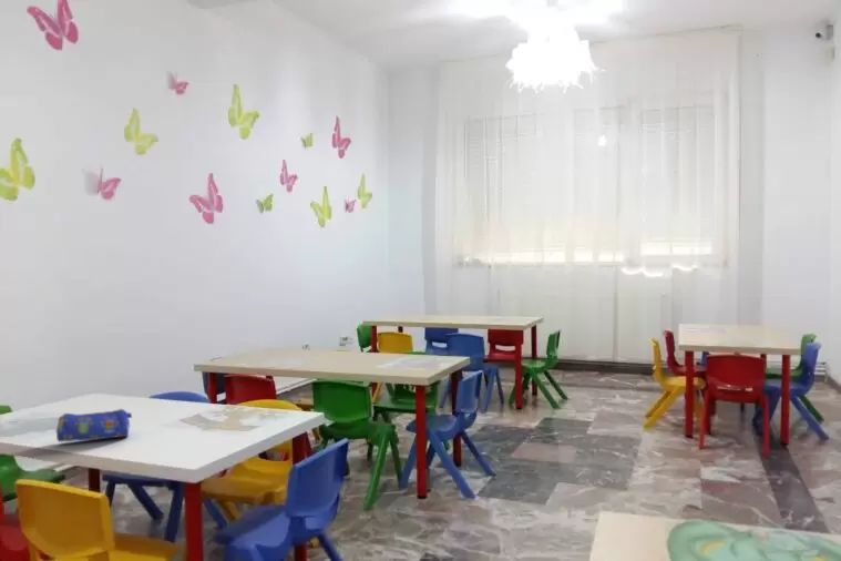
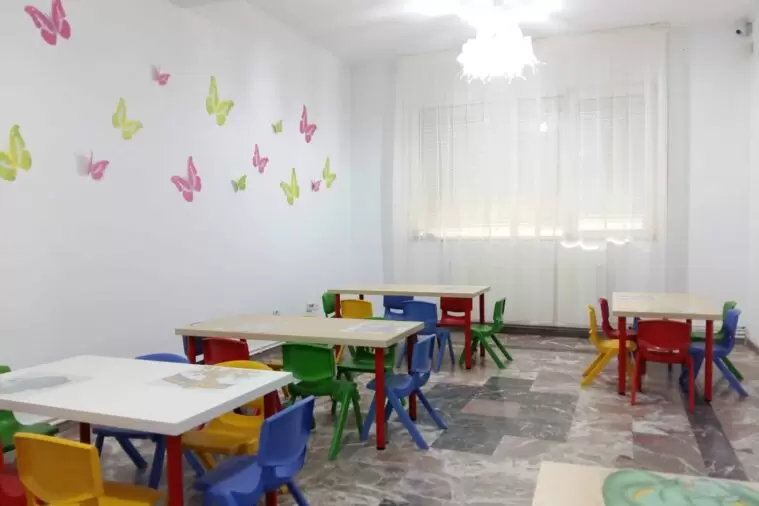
- pencil case (94, 425)
